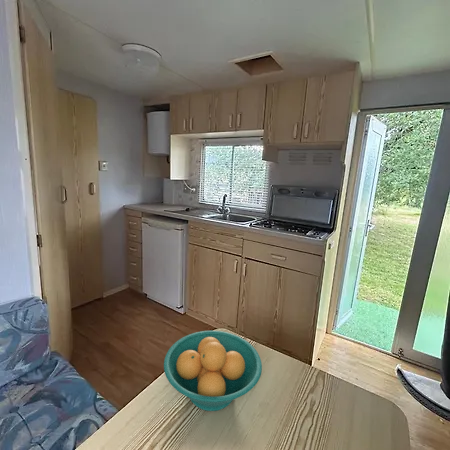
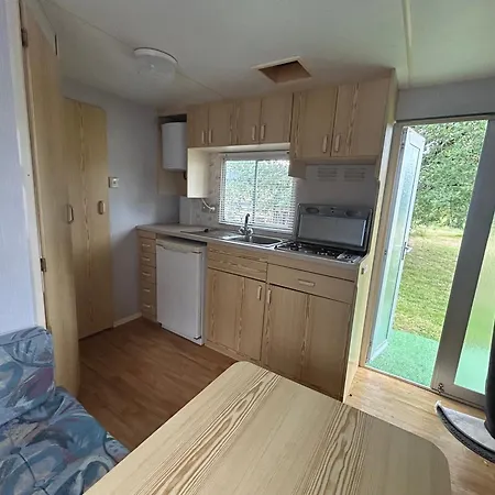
- fruit bowl (212, 368)
